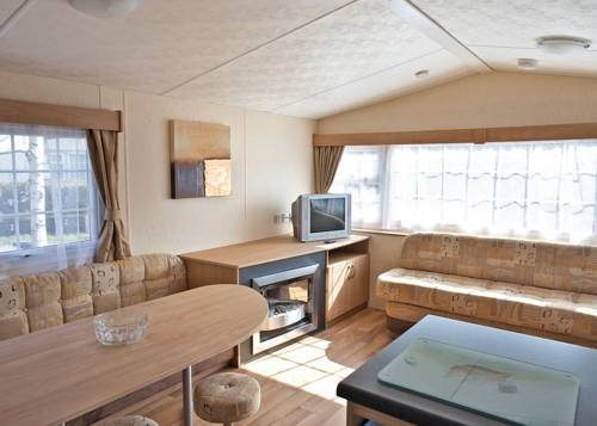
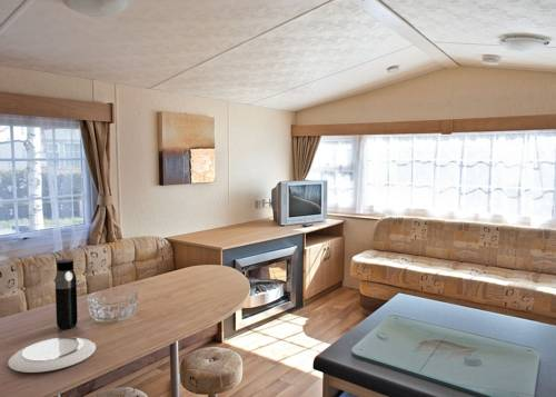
+ water bottle (66, 294)
+ plate (53, 350)
